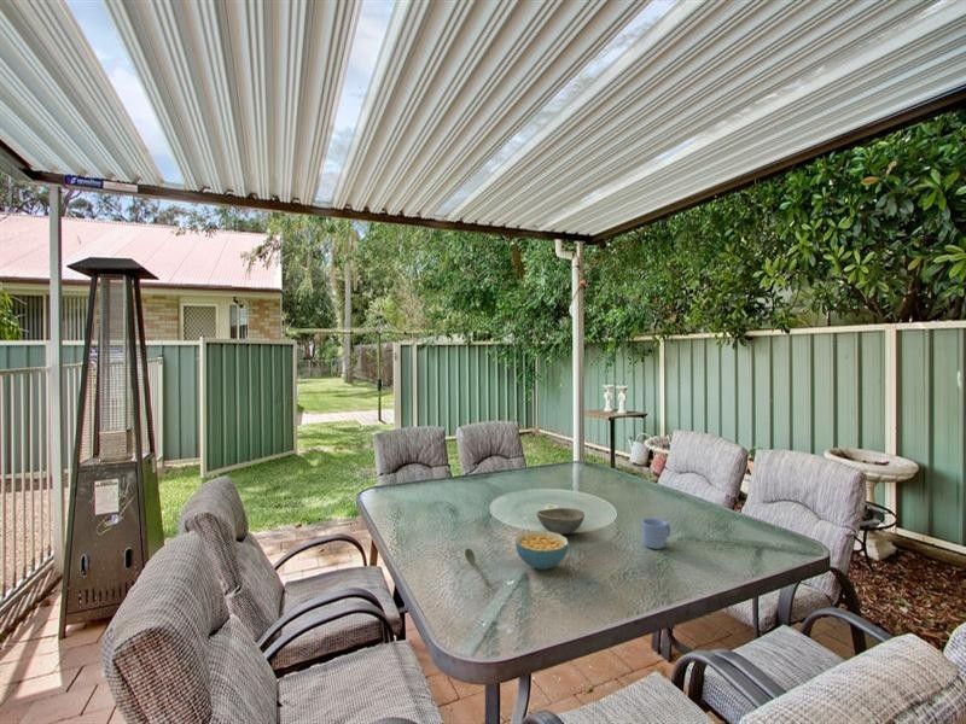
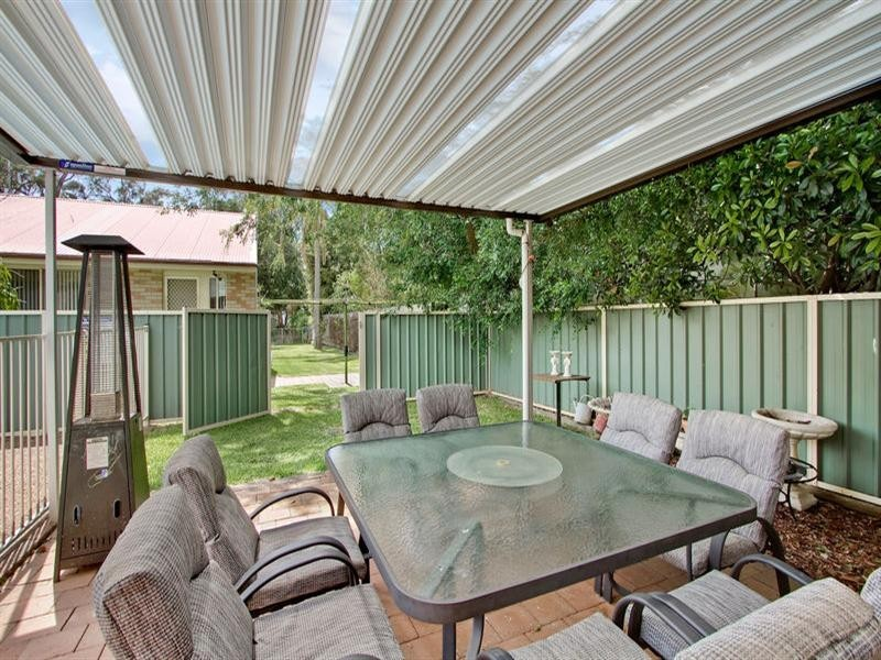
- mug (657, 533)
- bowl (560, 521)
- soupspoon (476, 565)
- cereal bowl (541, 553)
